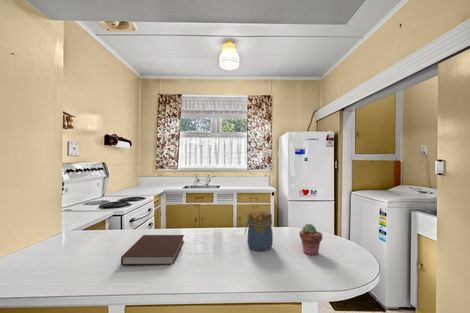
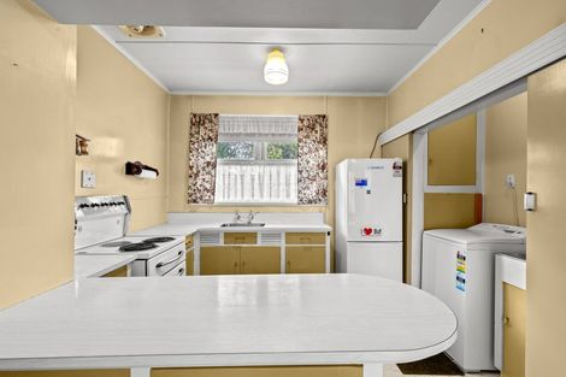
- notebook (156, 248)
- jar (258, 229)
- potted succulent (310, 238)
